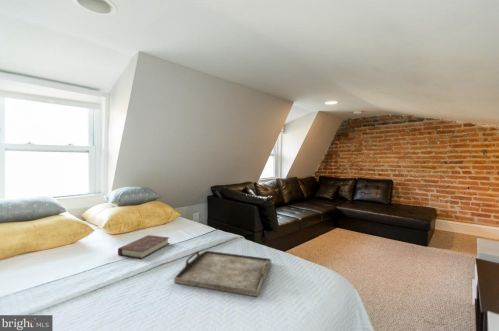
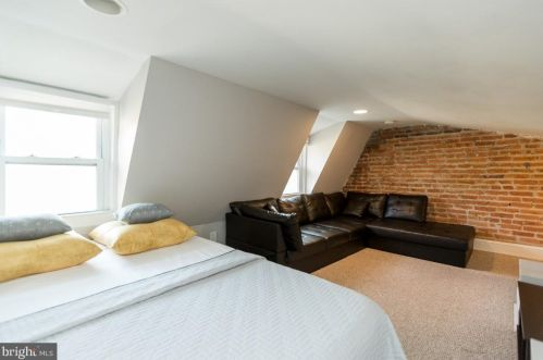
- book (145, 245)
- serving tray (227, 265)
